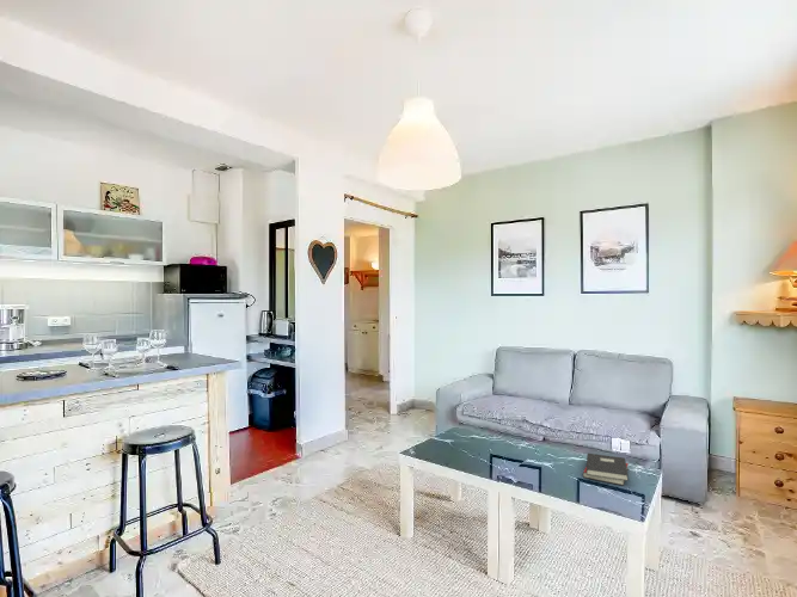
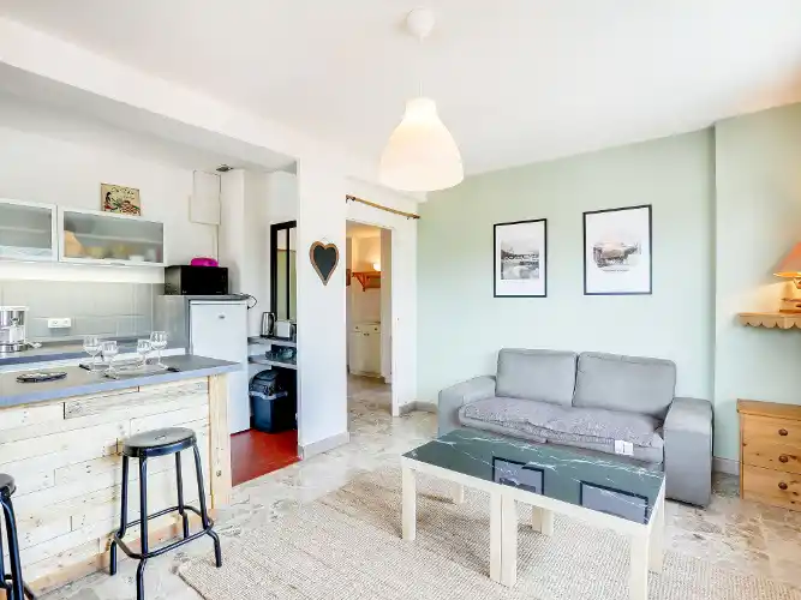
- hardback book (606, 468)
